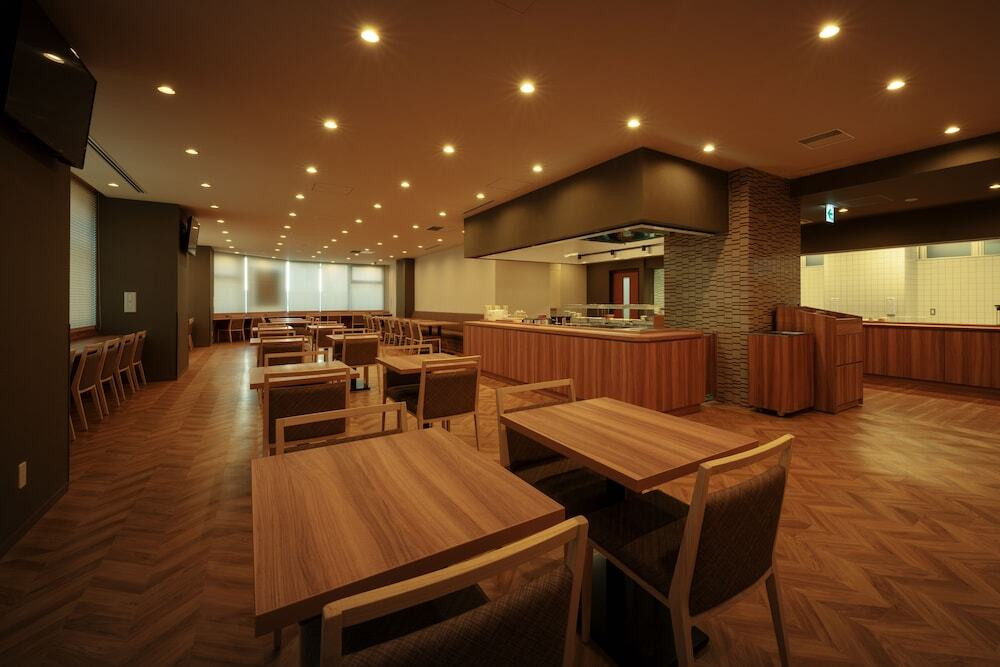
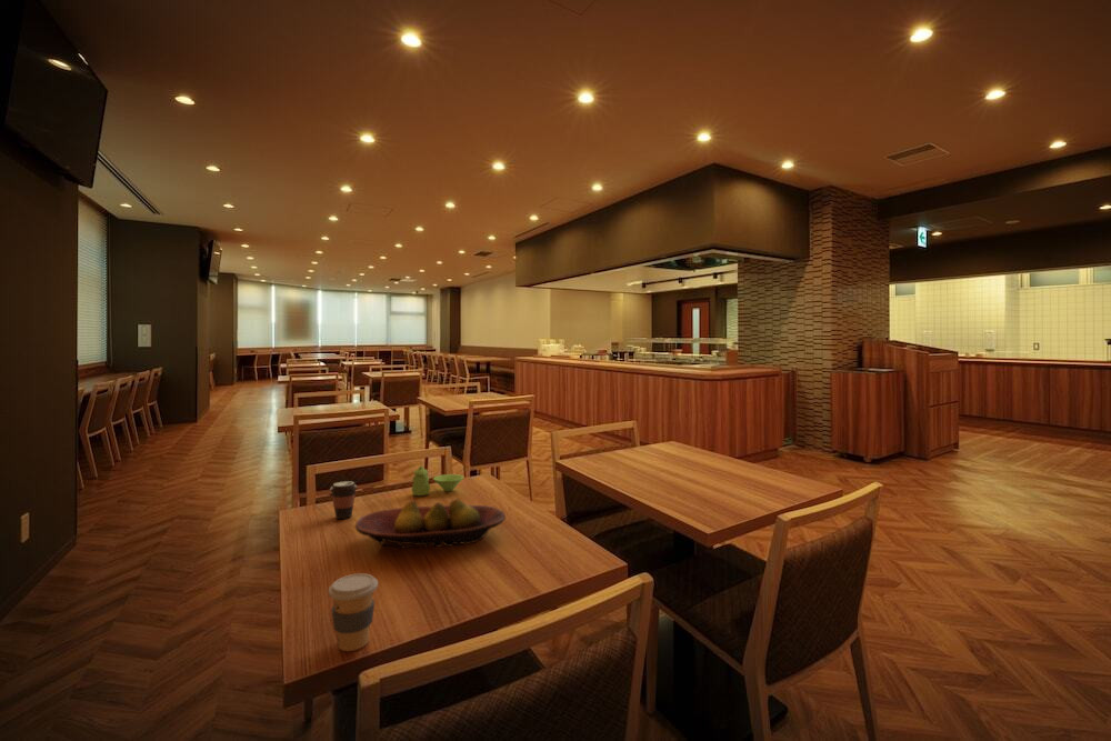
+ coffee cup (343, 500)
+ coffee cup (353, 612)
+ condiment set (438, 478)
+ fruit bowl (432, 520)
